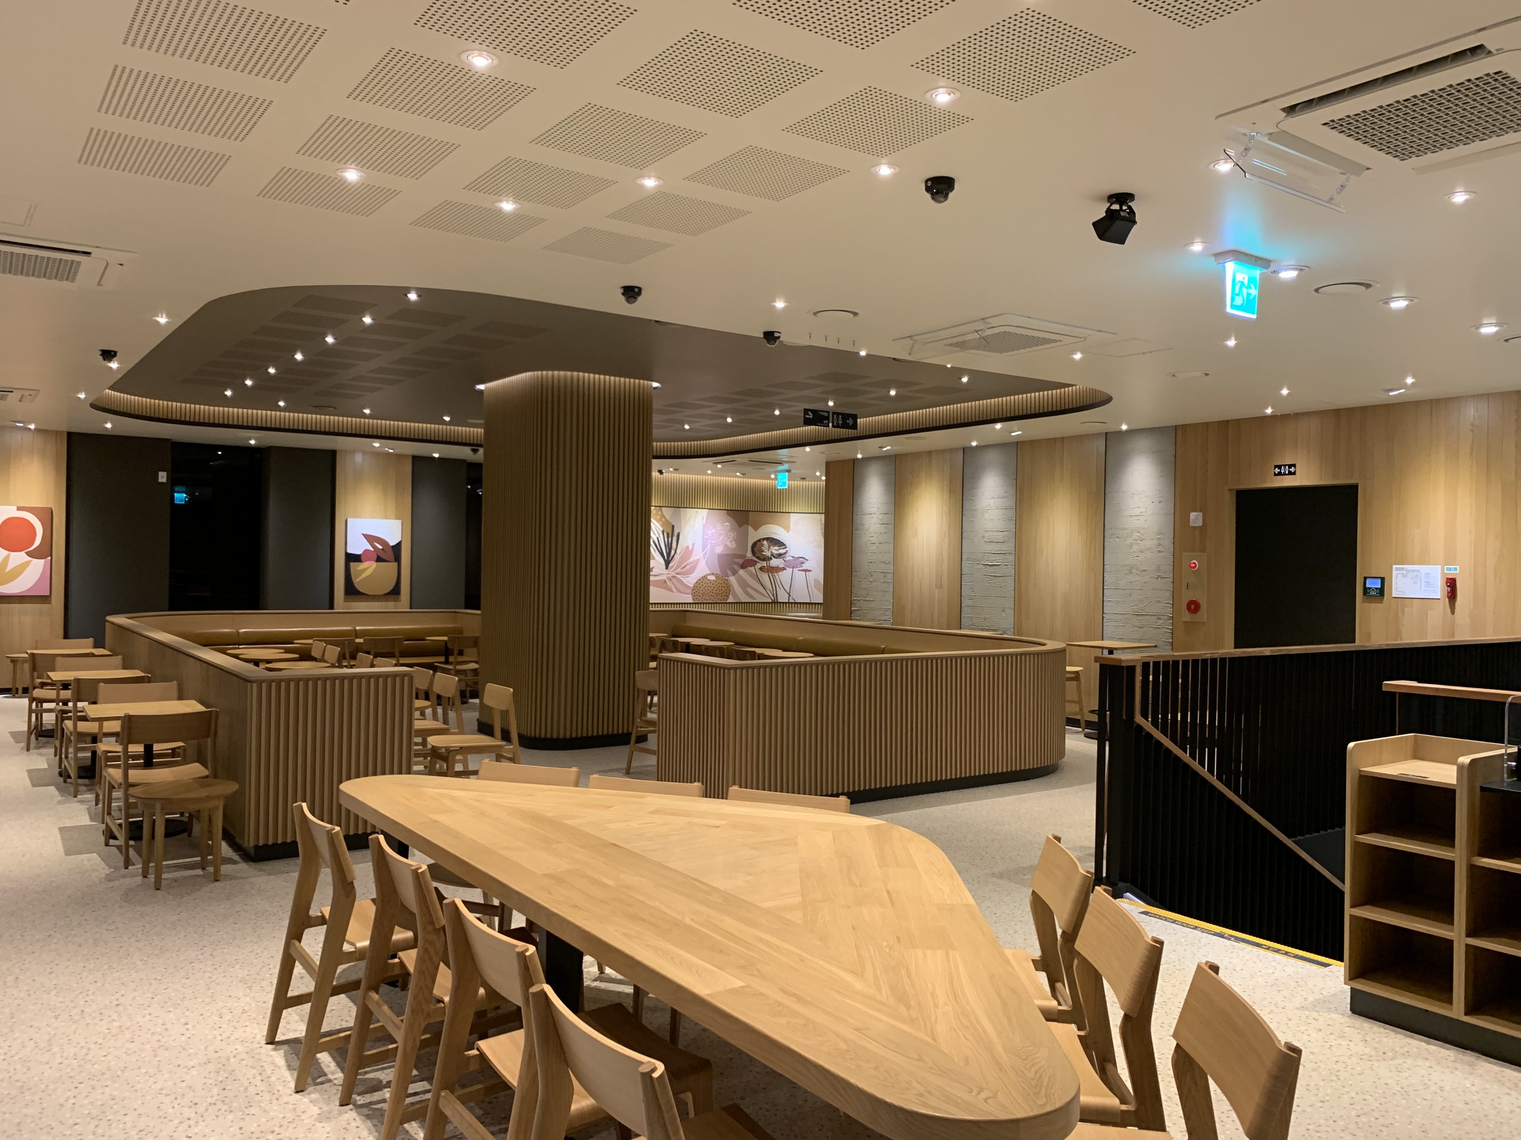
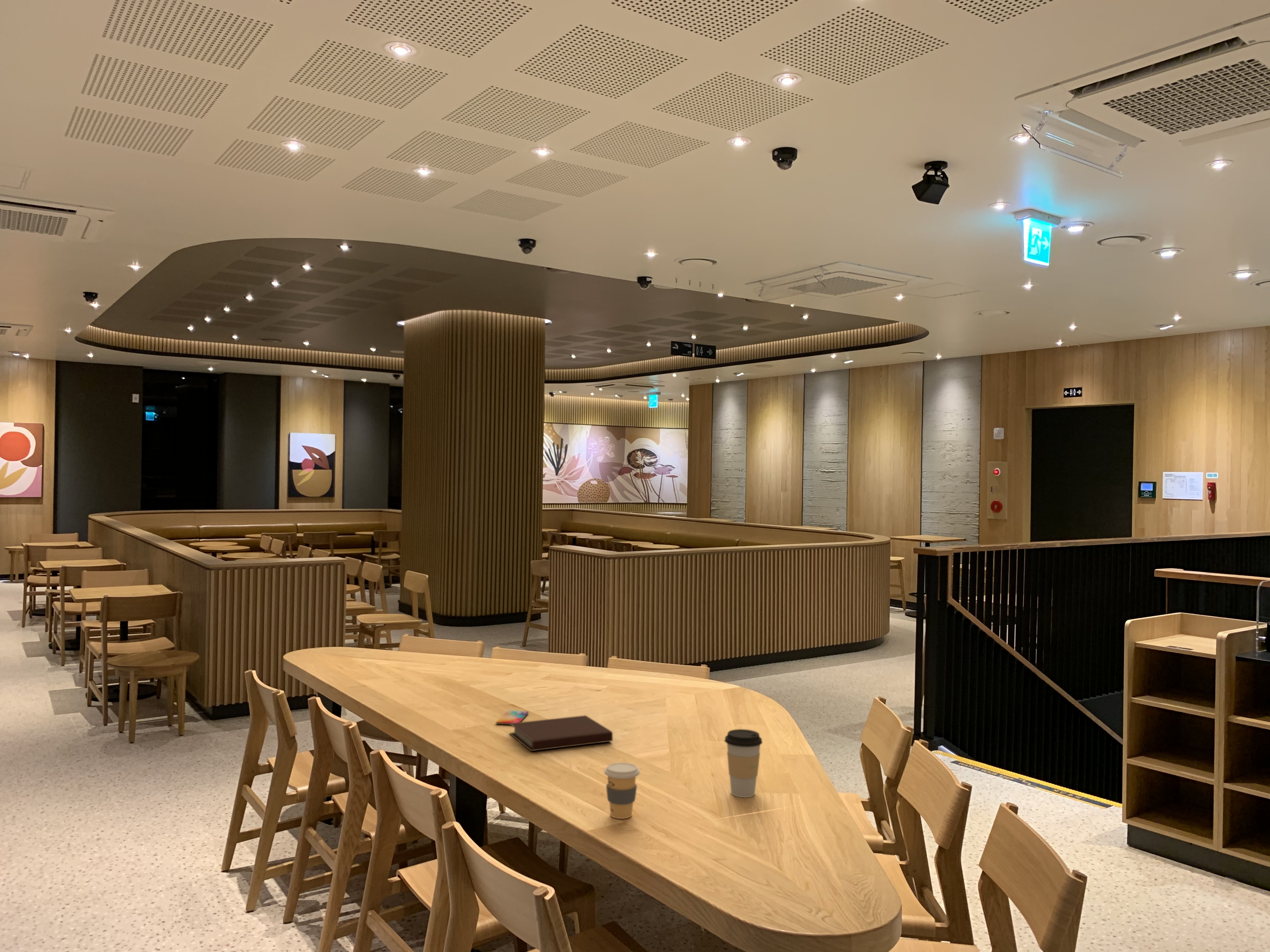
+ coffee cup (743, 763)
+ notebook (560, 733)
+ coffee cup (621, 791)
+ smartphone (512, 717)
